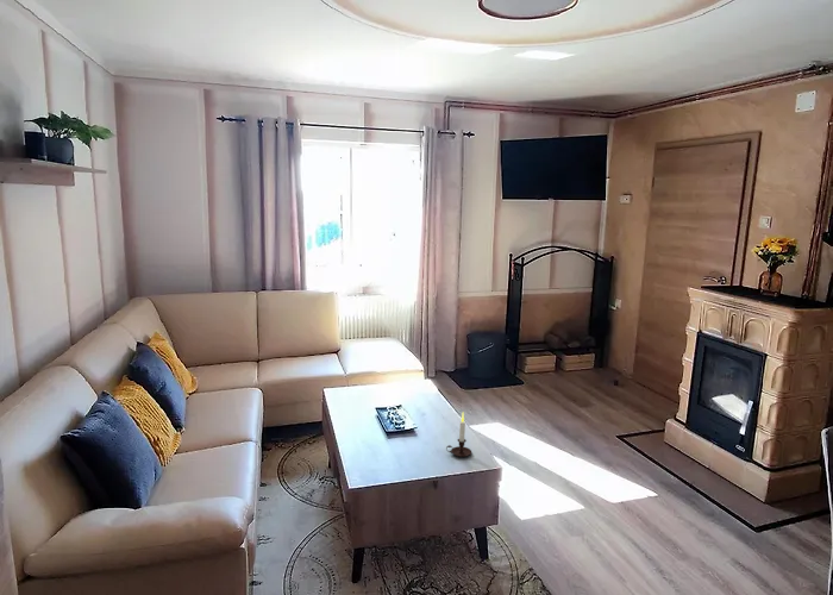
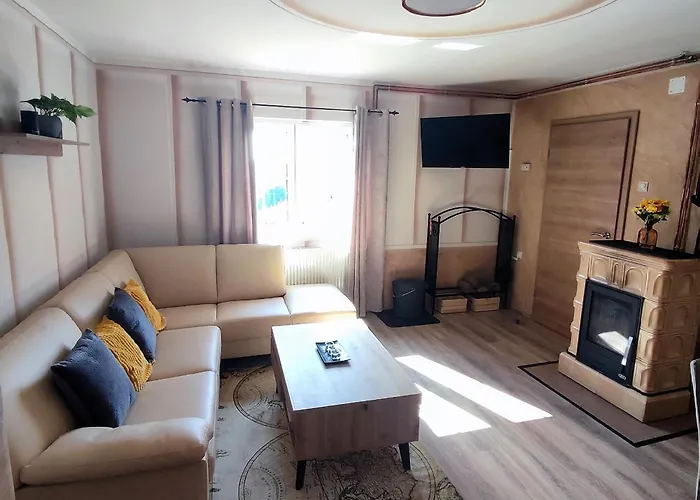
- candle (459, 432)
